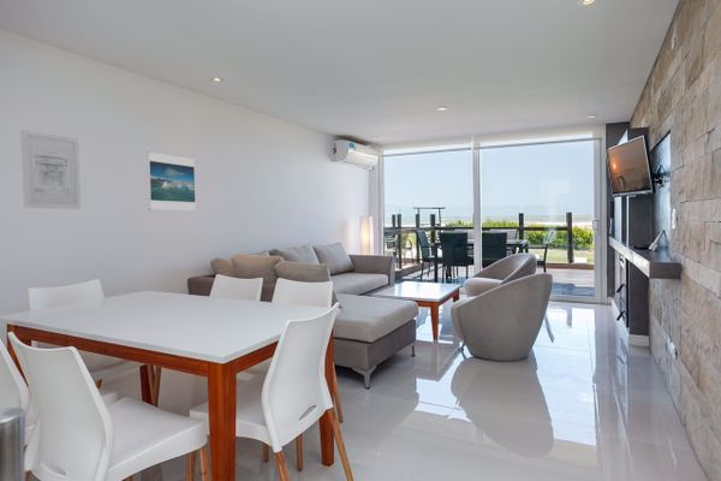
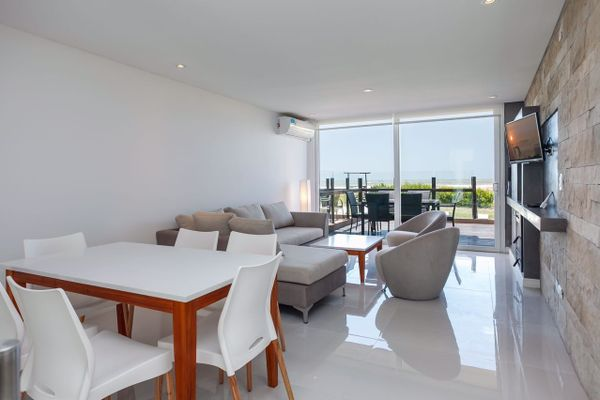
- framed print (172, 183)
- wall art (52, 171)
